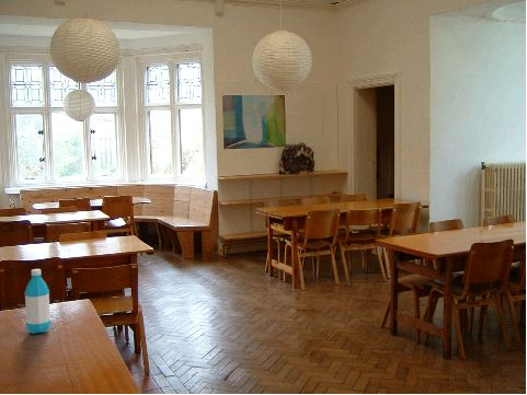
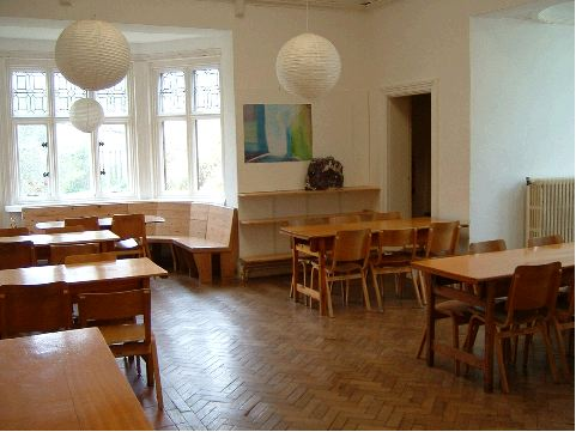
- water bottle (37, 300)
